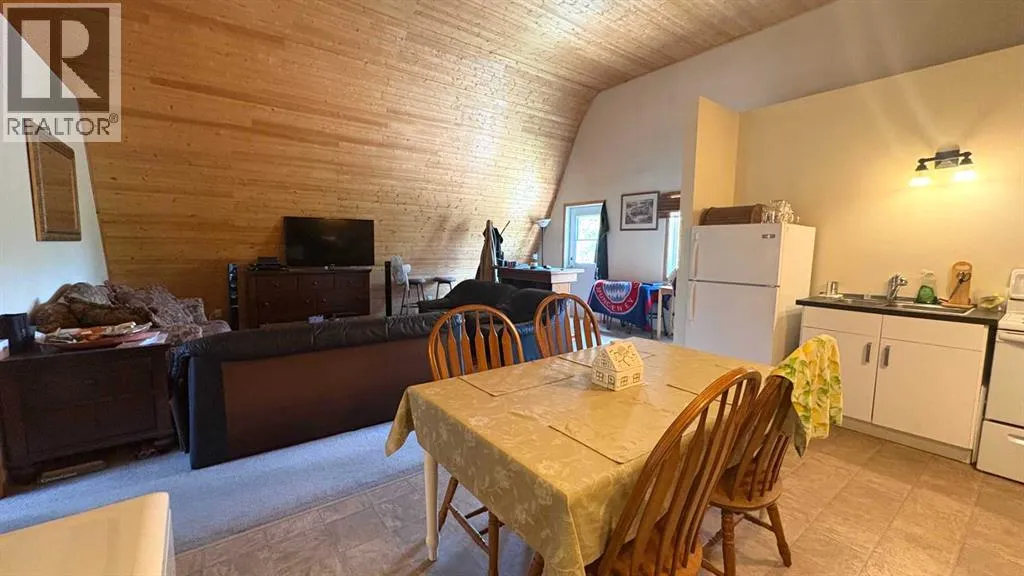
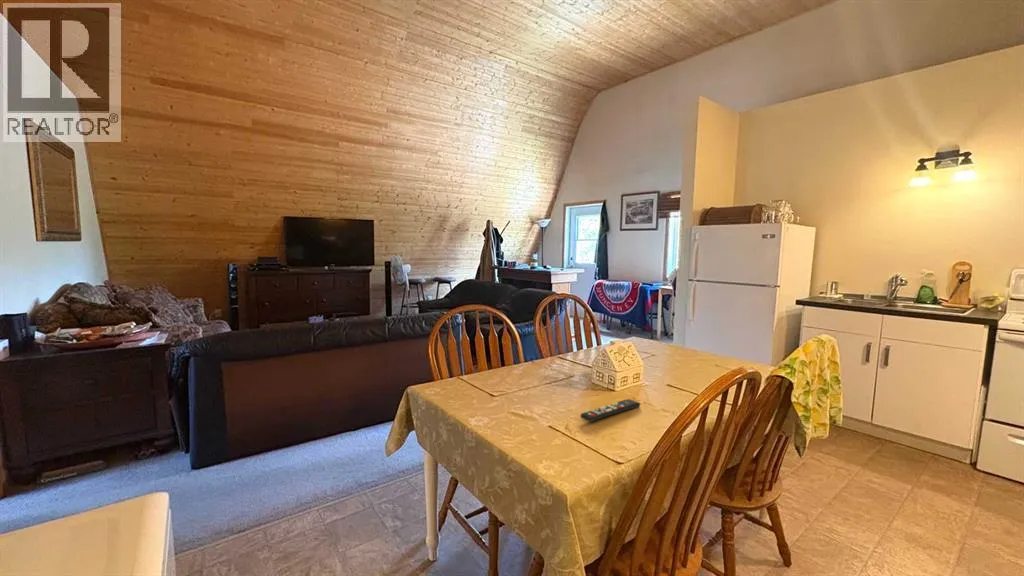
+ remote control (611, 409)
